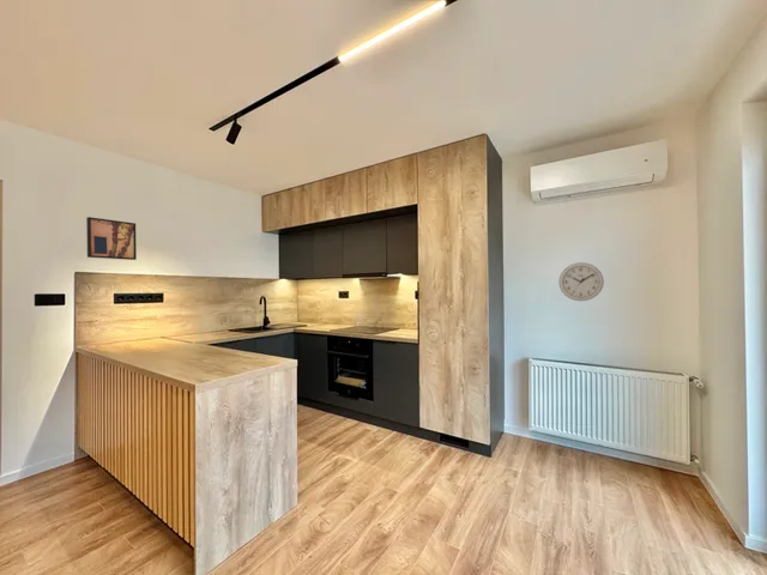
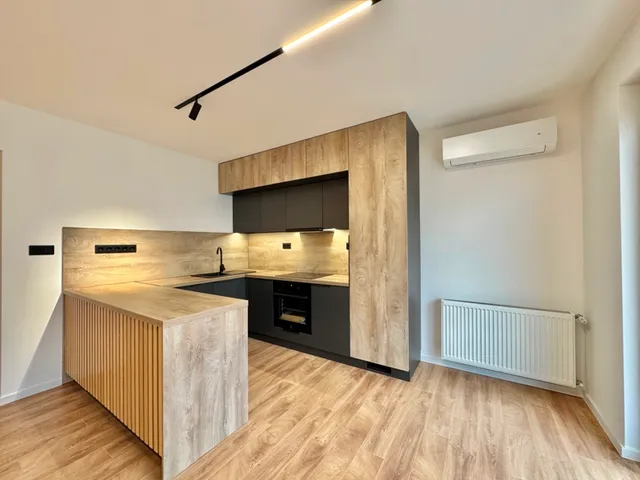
- wall clock (580, 282)
- wall art (111, 238)
